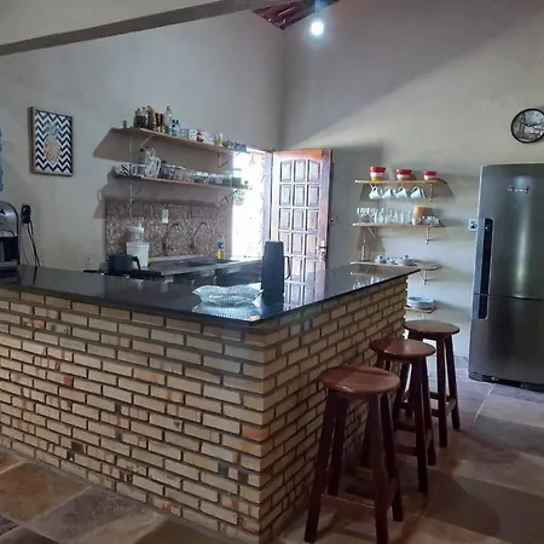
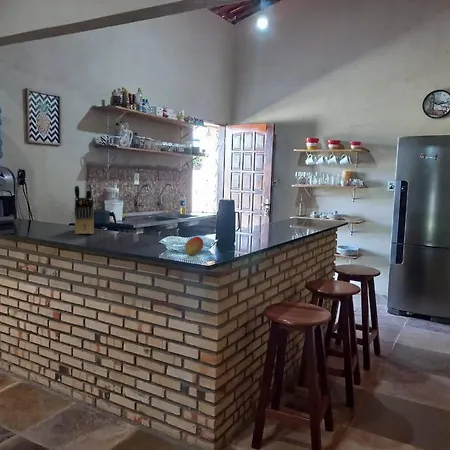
+ fruit (194, 245)
+ knife block (84, 207)
